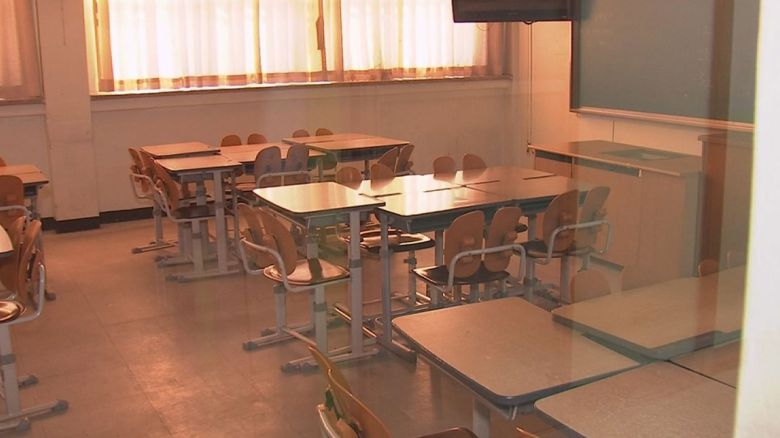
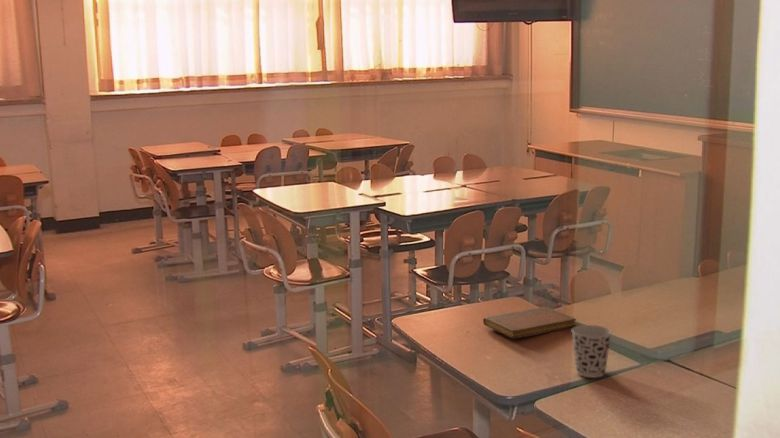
+ notebook (529, 321)
+ cup (591, 351)
